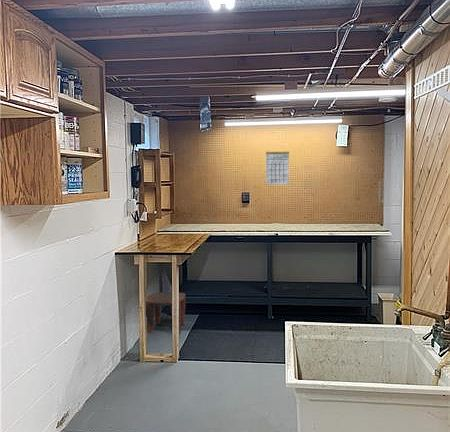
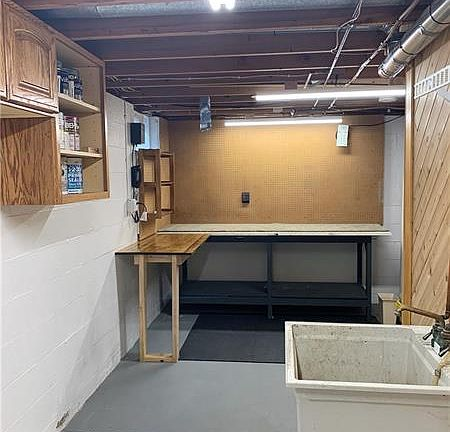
- stool (160, 312)
- calendar (277, 164)
